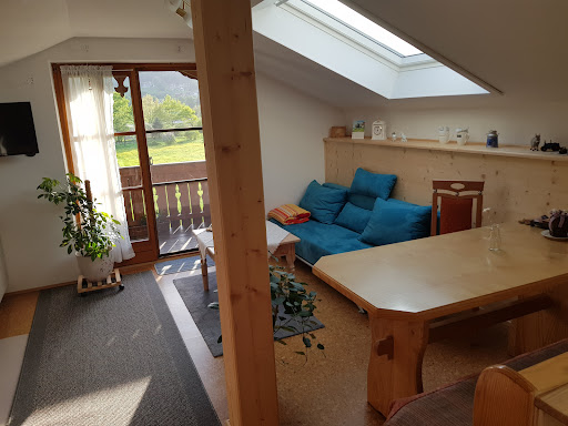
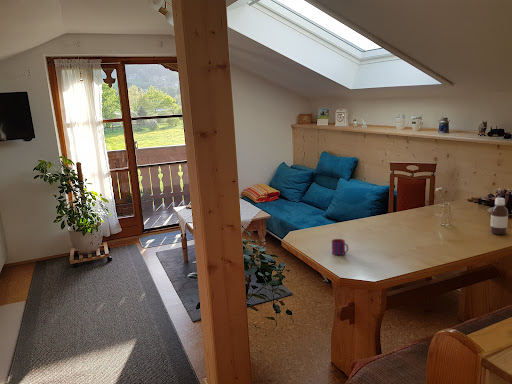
+ mug (340, 247)
+ bottle (499, 215)
